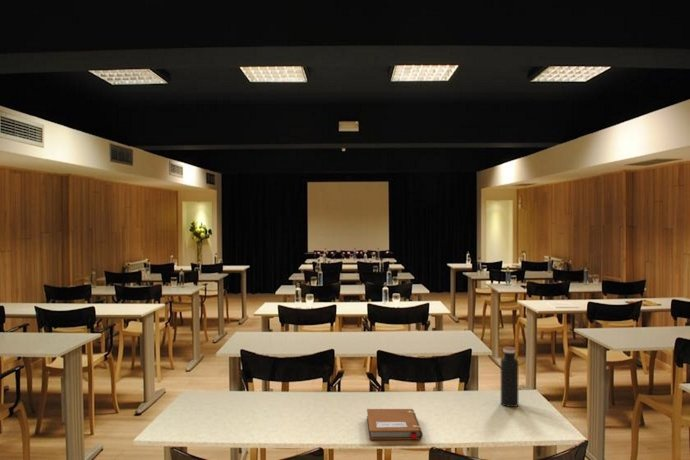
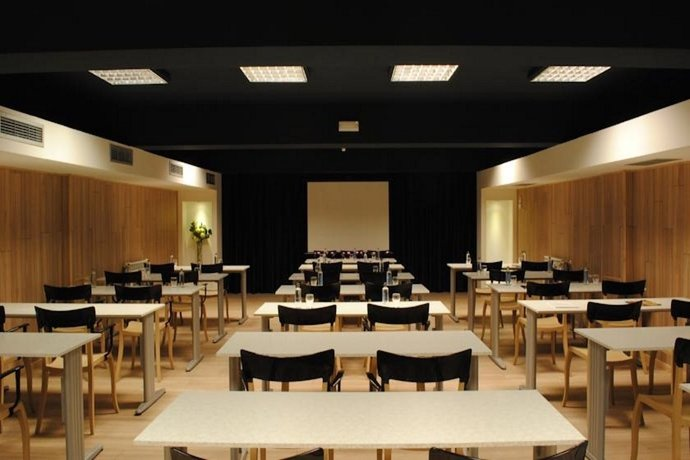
- water bottle (509, 376)
- notebook (393, 423)
